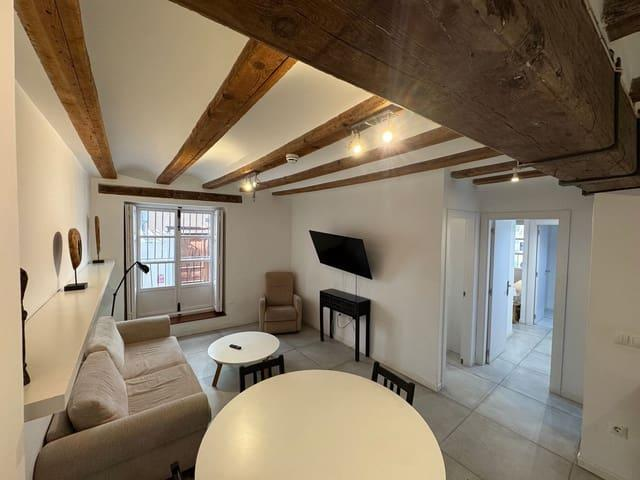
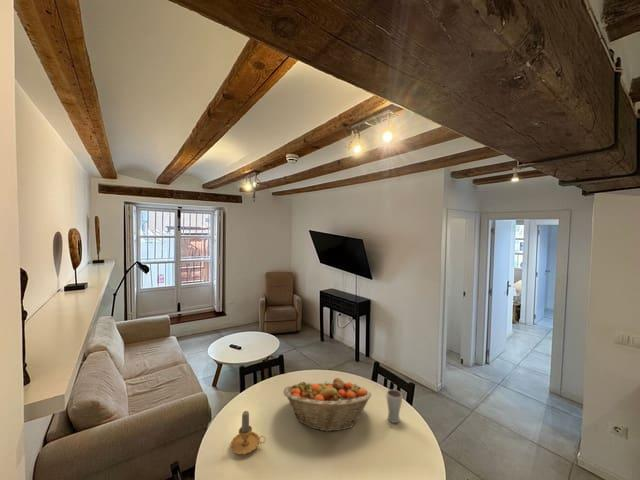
+ candle (248, 428)
+ fruit basket (326, 398)
+ drinking glass (393, 406)
